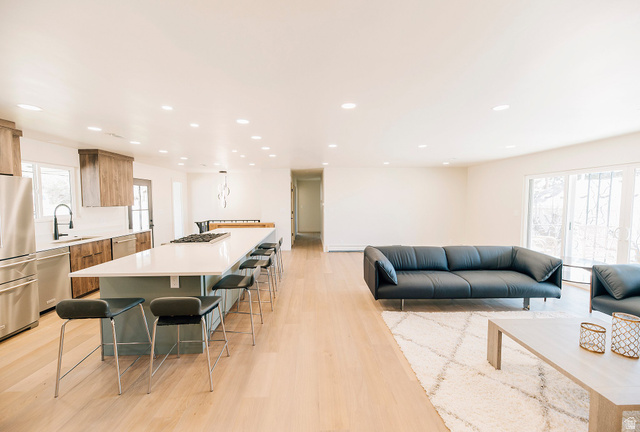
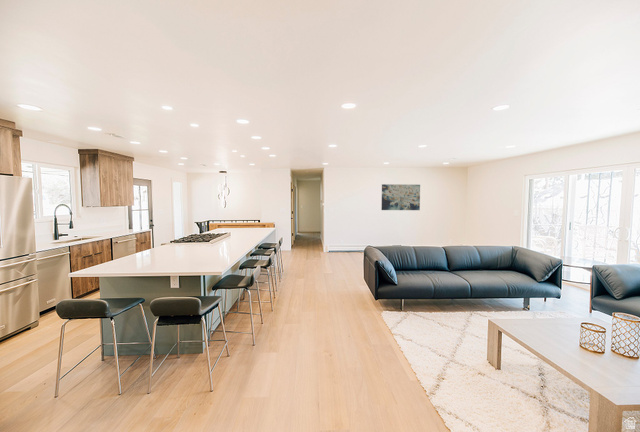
+ wall art (400, 197)
